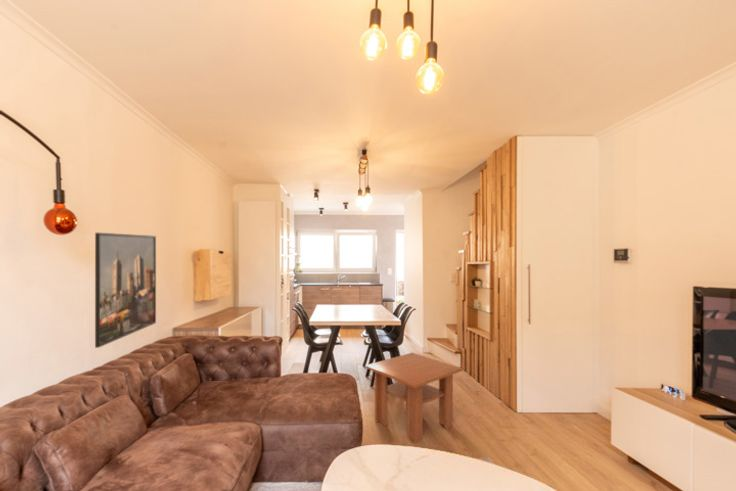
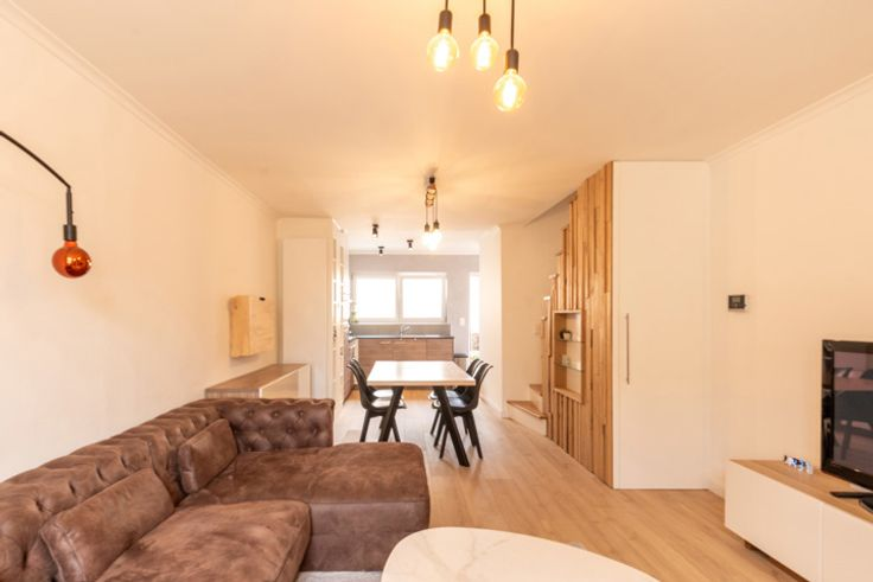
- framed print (129, 284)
- coffee table (413, 395)
